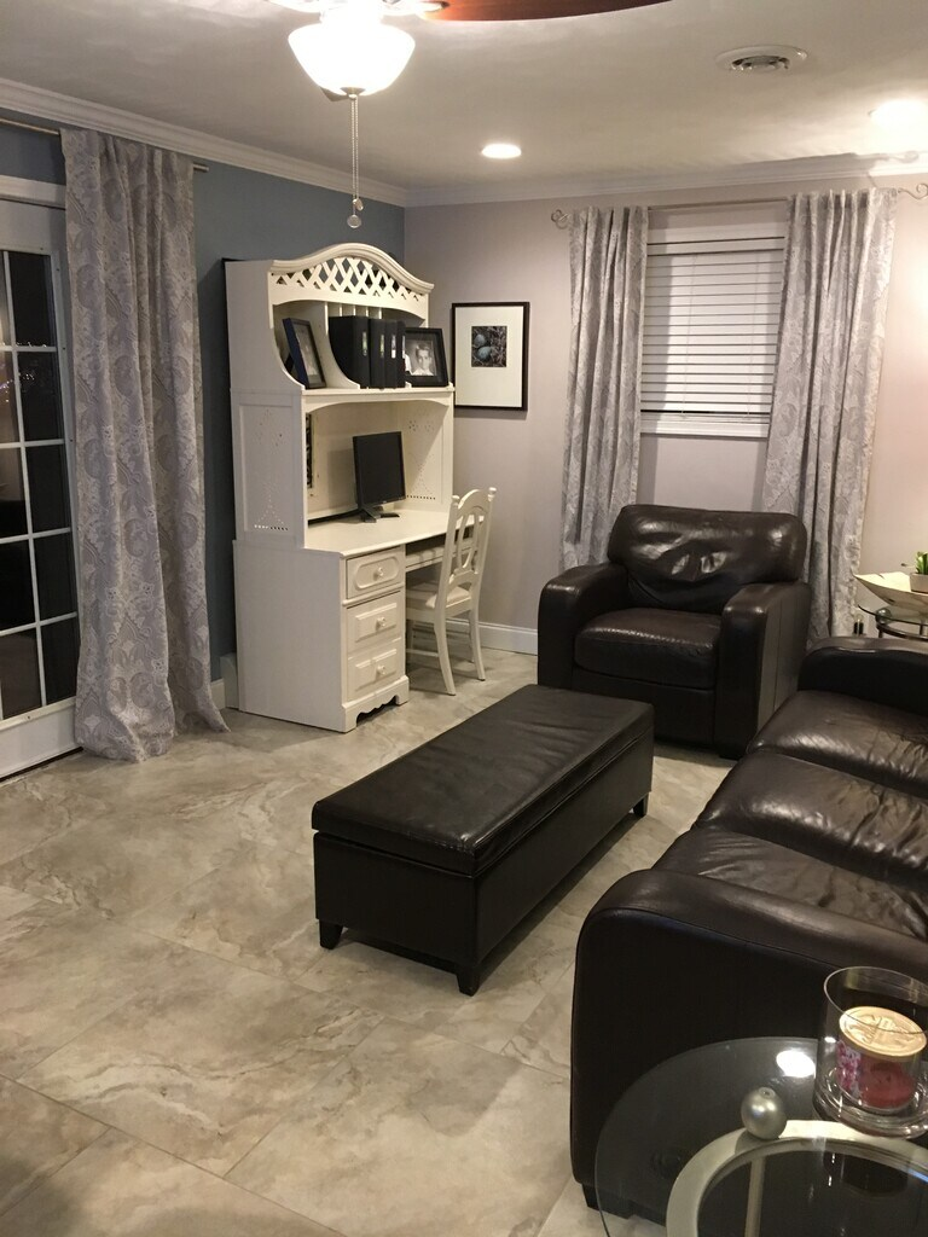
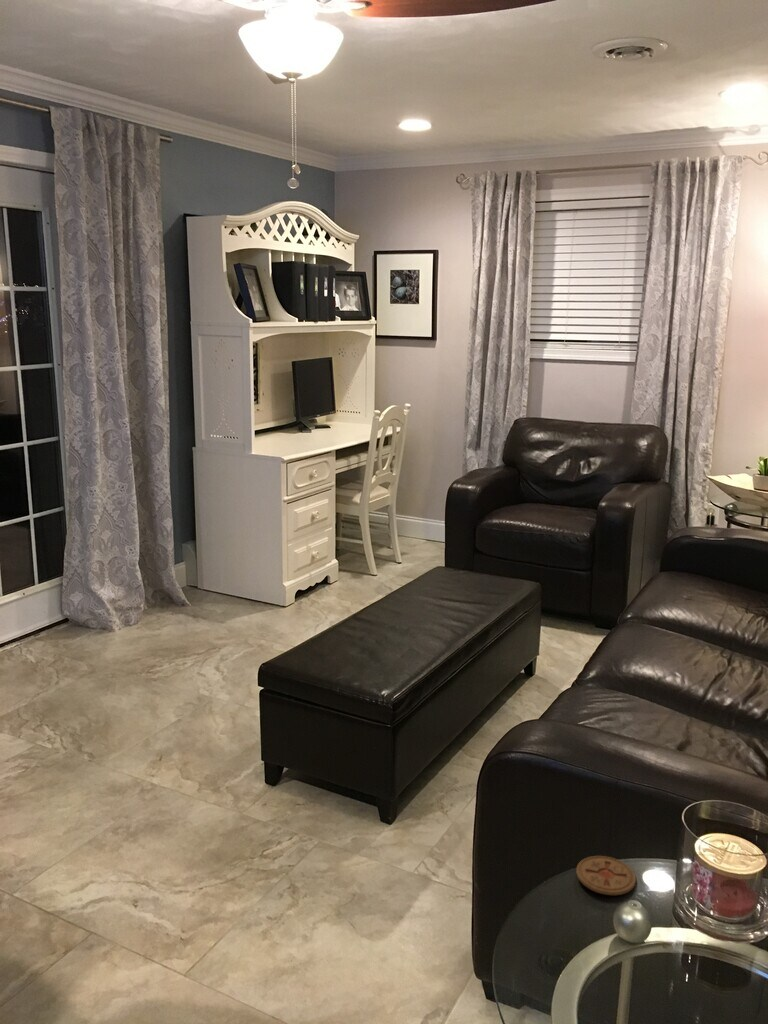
+ coaster (605, 874)
